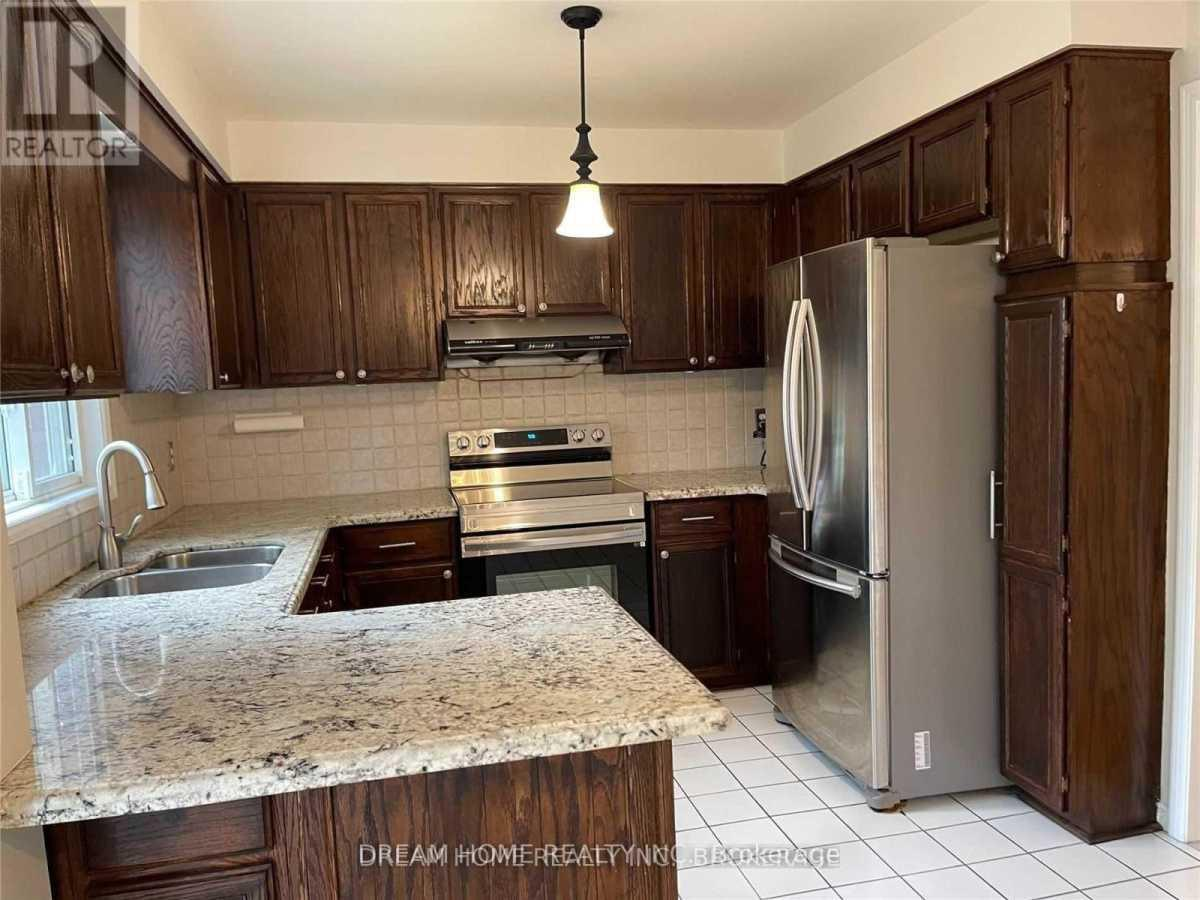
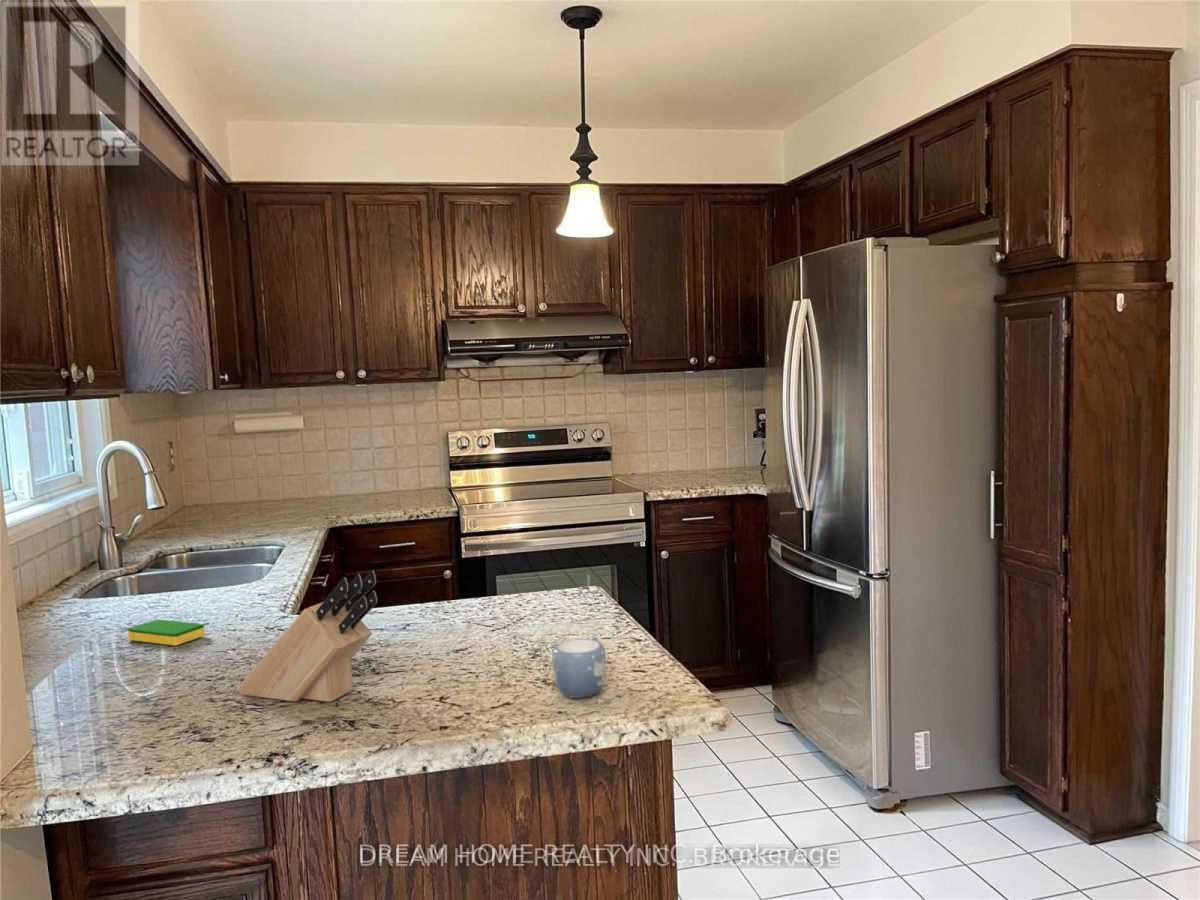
+ dish sponge (166, 632)
+ mug (583, 665)
+ knife block (311, 632)
